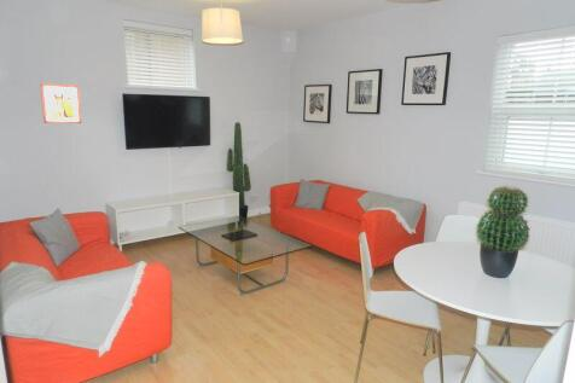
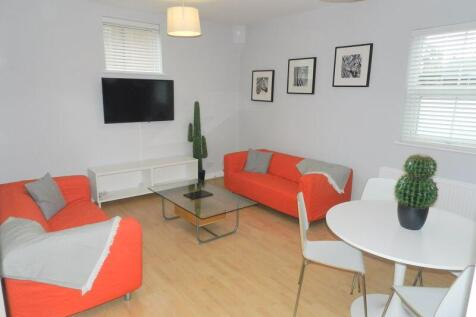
- wall art (62, 104)
